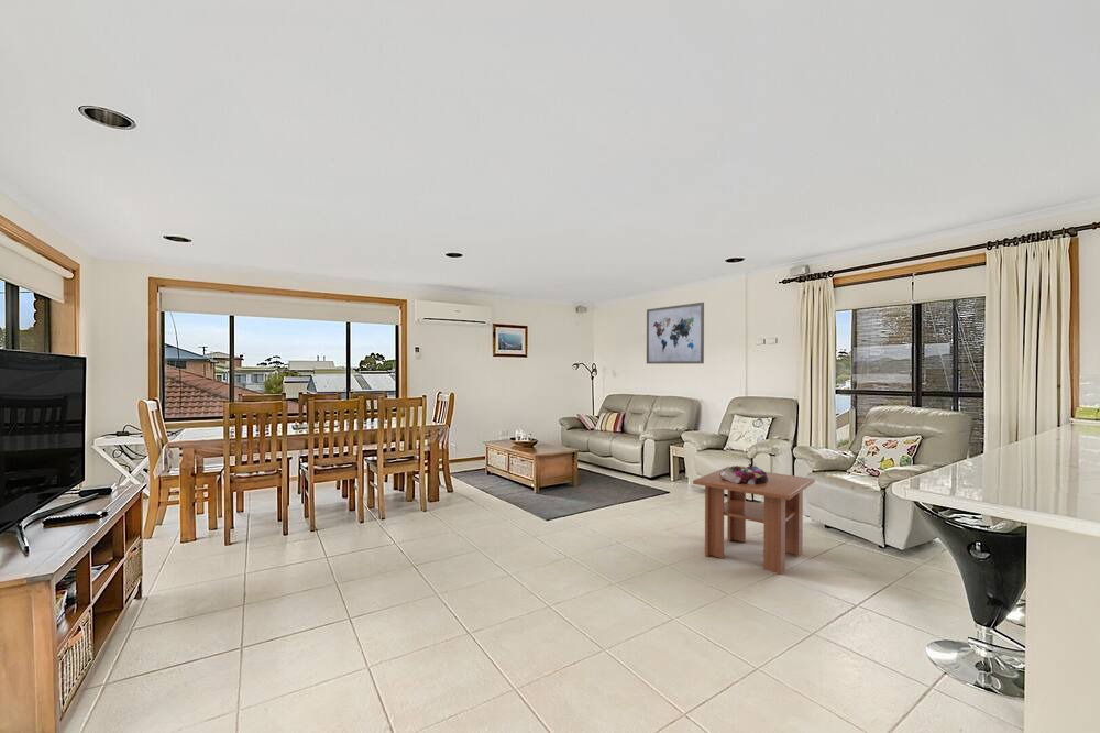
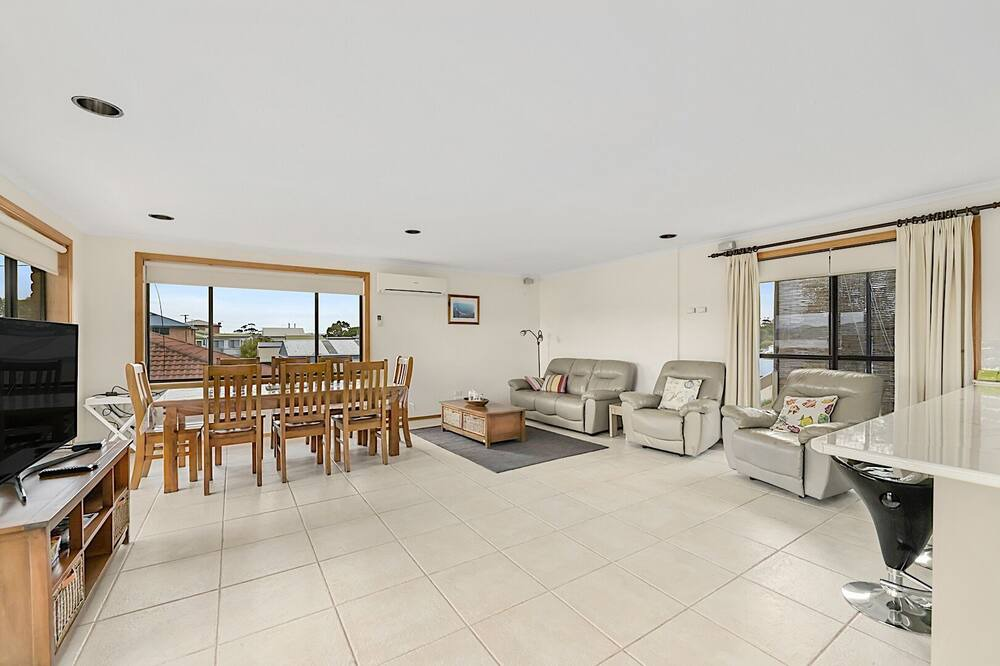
- wall art (673, 335)
- coffee table (754, 516)
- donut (744, 472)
